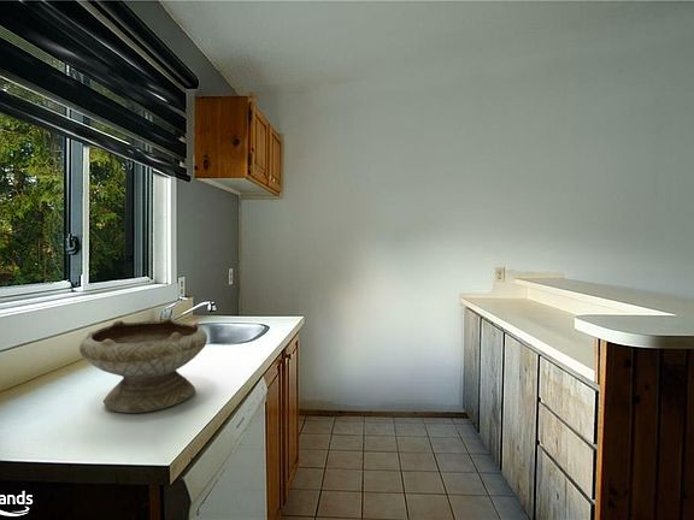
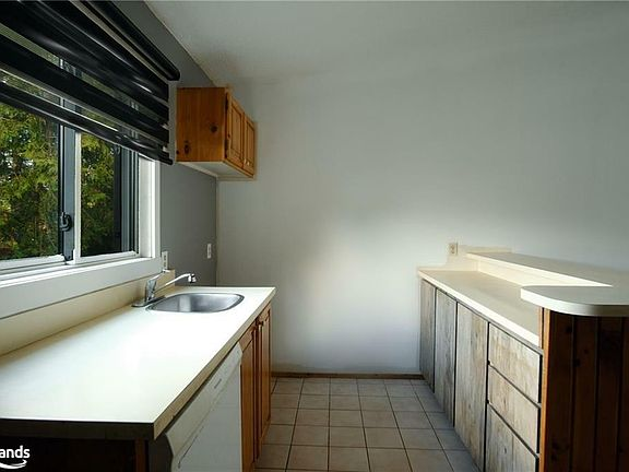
- bowl (147, 361)
